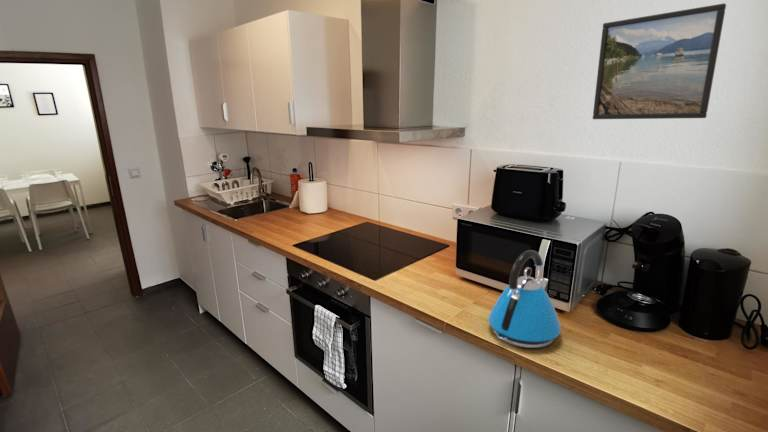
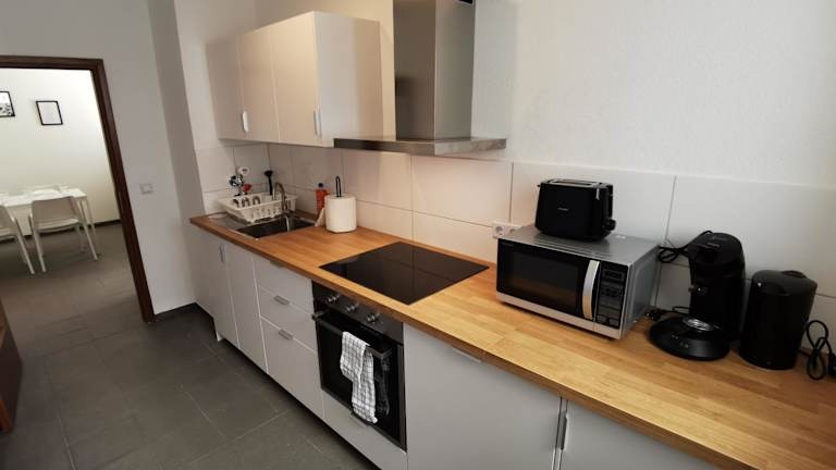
- kettle (524, 292)
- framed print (651, 68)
